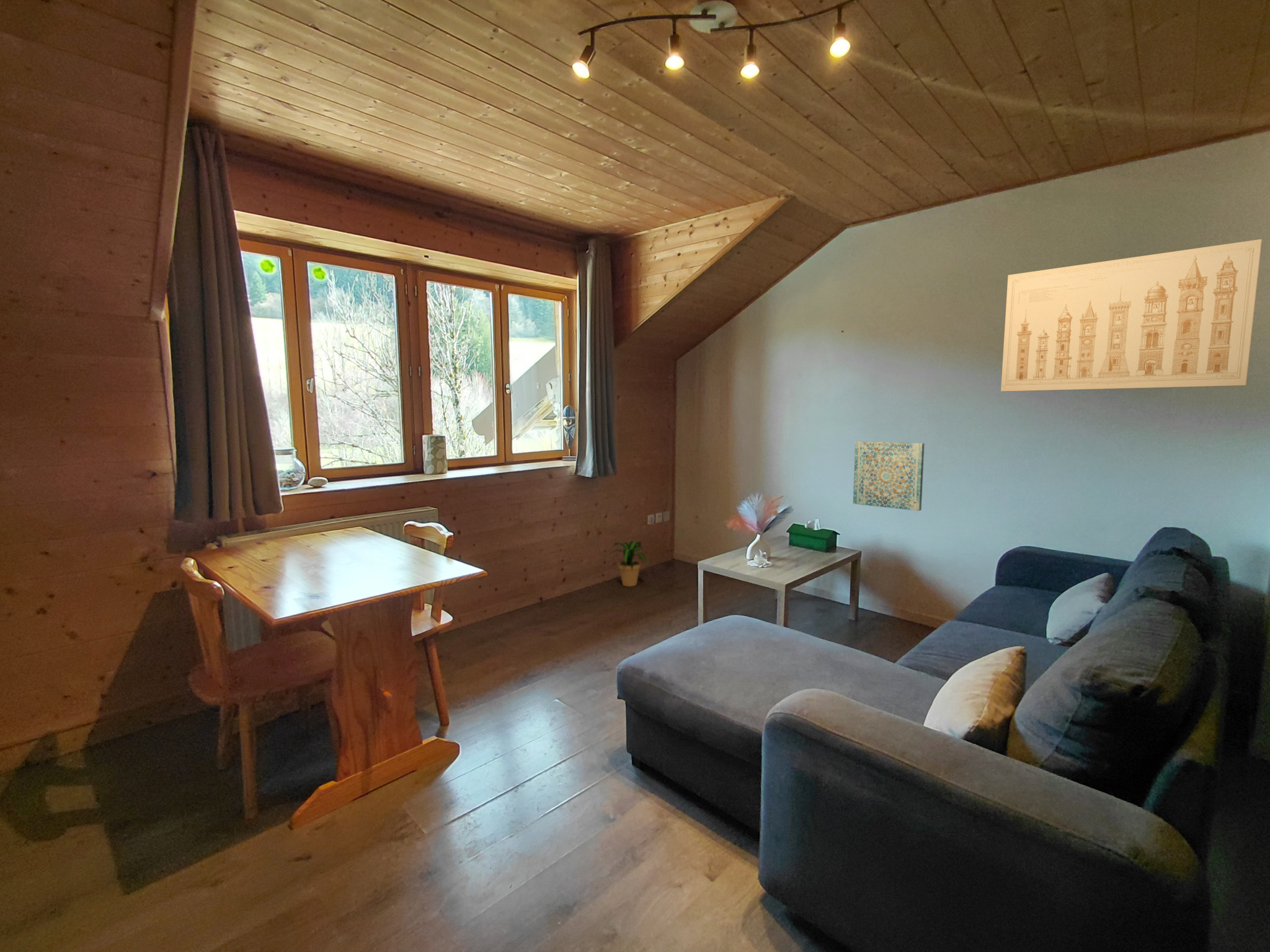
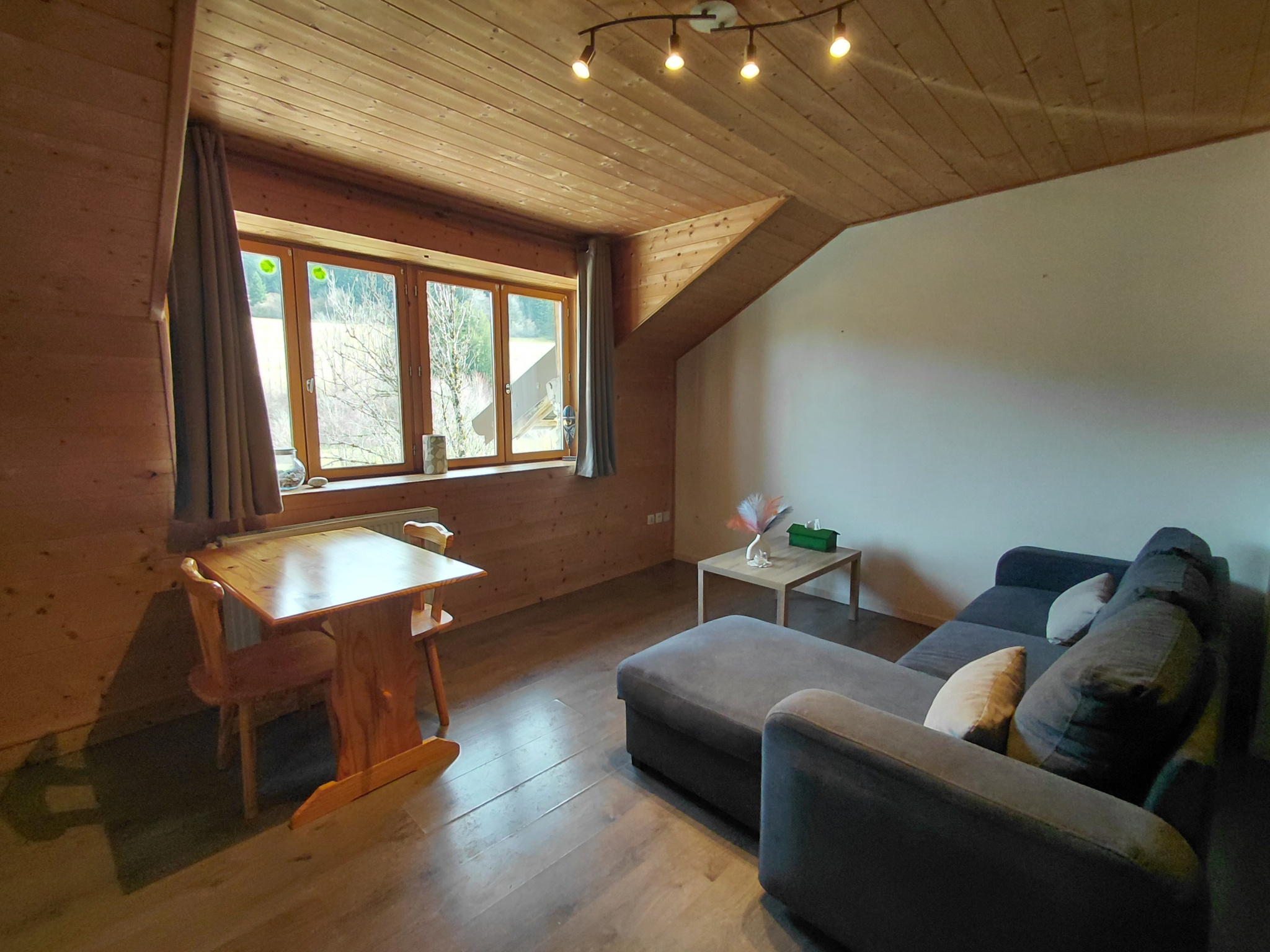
- potted plant (629, 564)
- wall art (1115, 325)
- wall art (887, 475)
